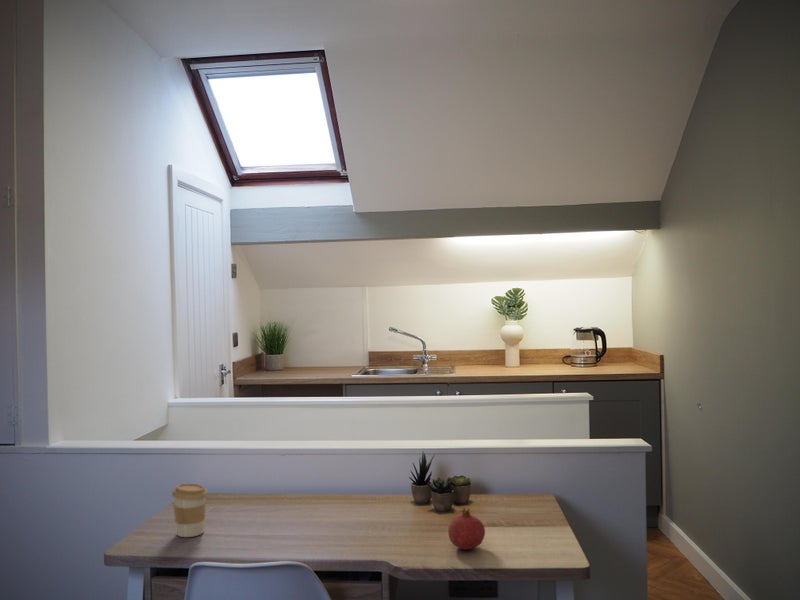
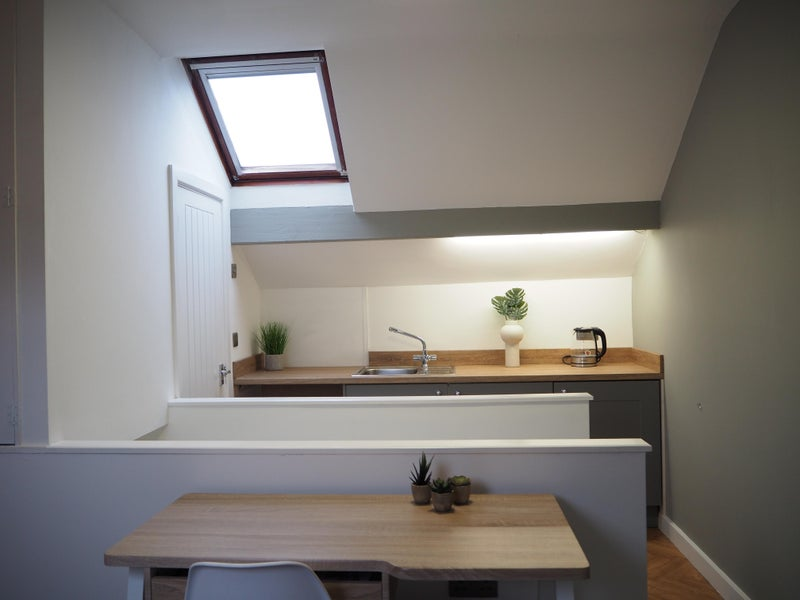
- fruit (466, 528)
- coffee cup (190, 509)
